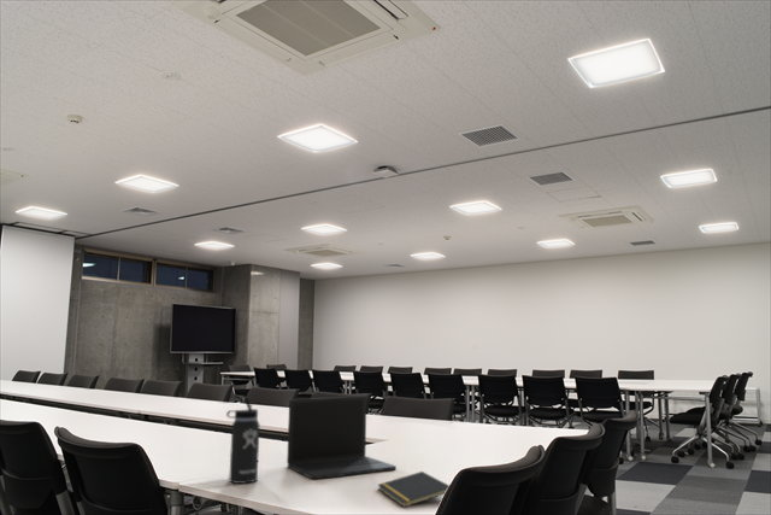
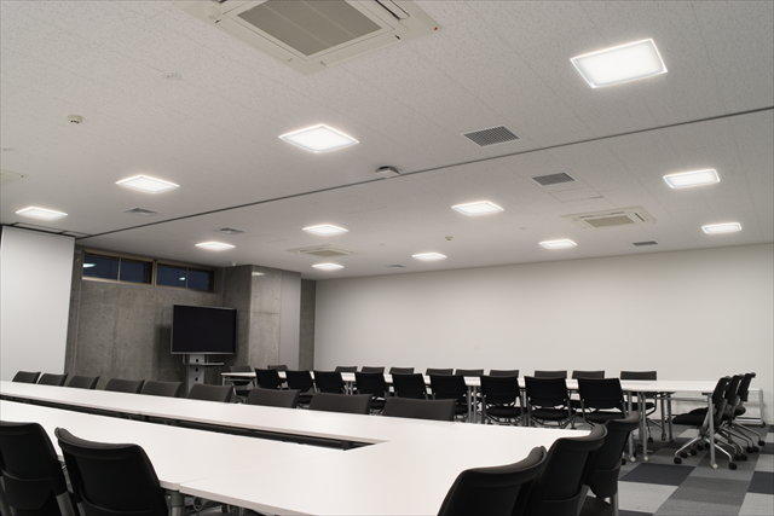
- thermos bottle (242, 438)
- laptop (342, 433)
- notepad (413, 487)
